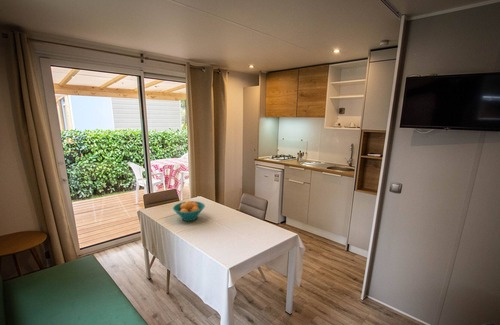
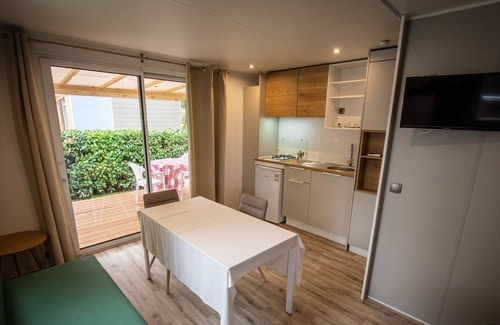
- fruit bowl (189, 209)
